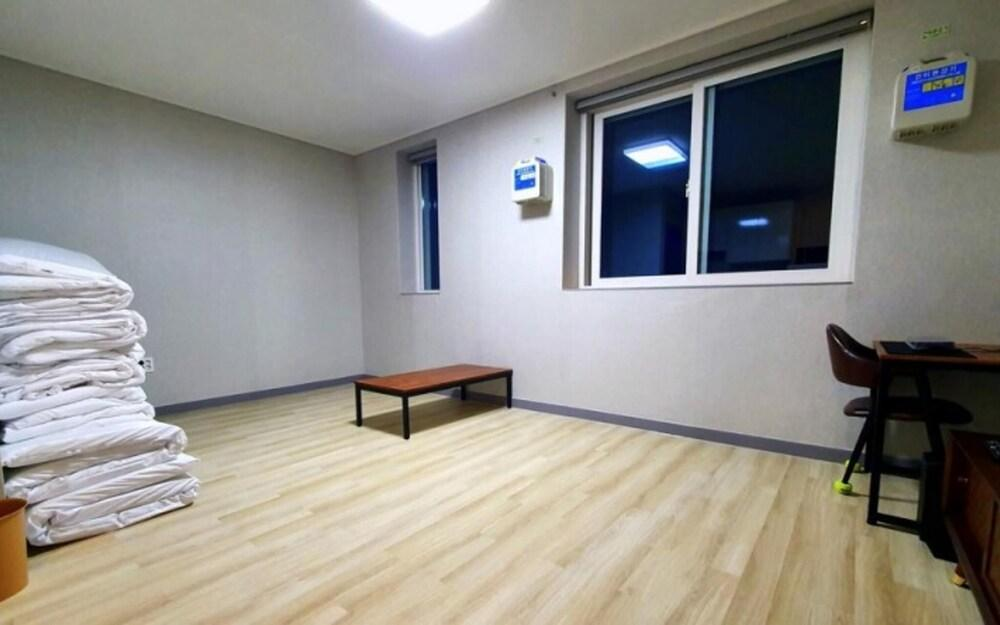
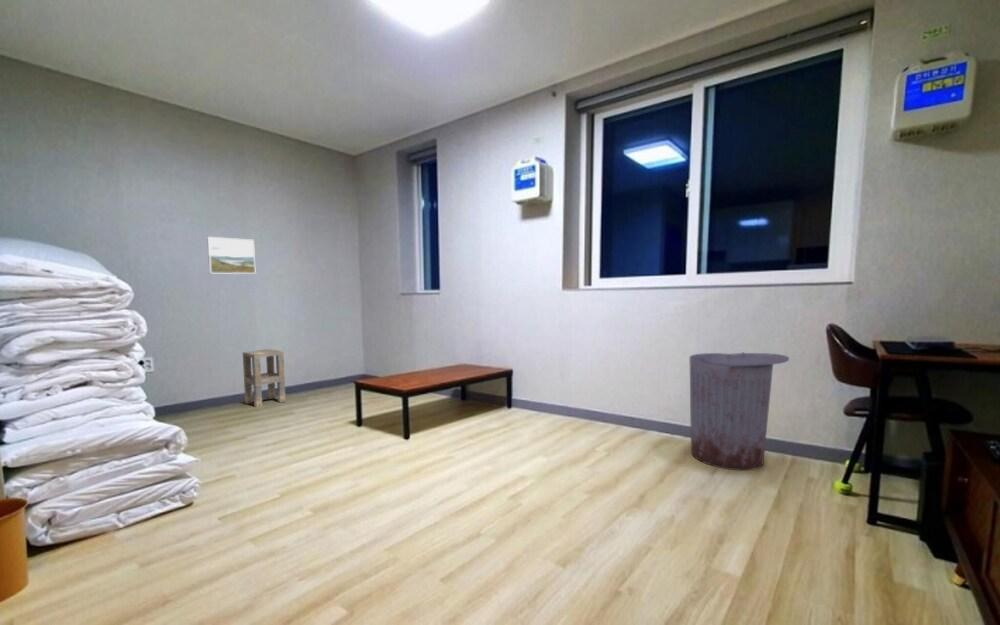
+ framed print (232, 256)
+ trash can (734, 405)
+ side table (264, 377)
